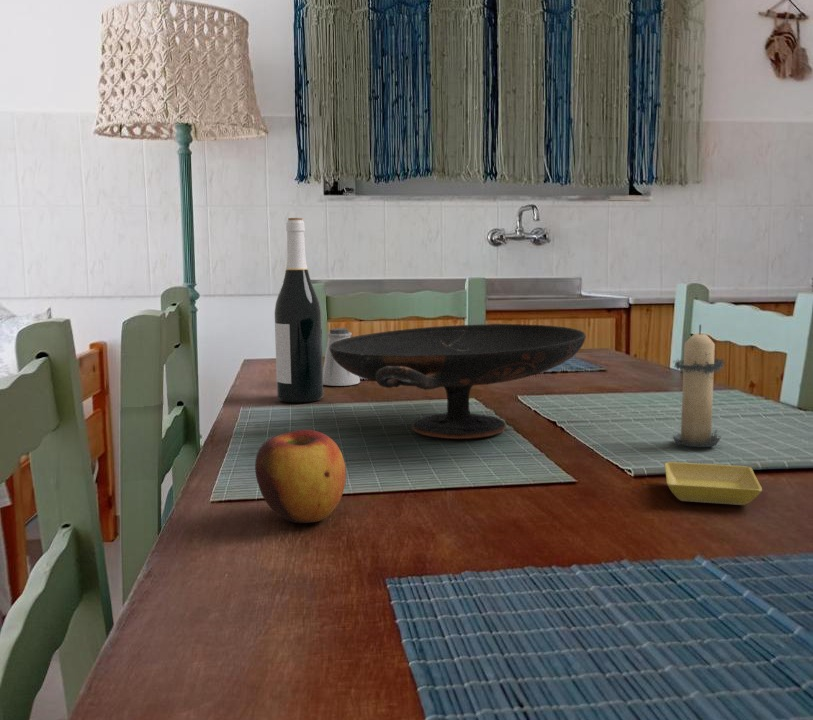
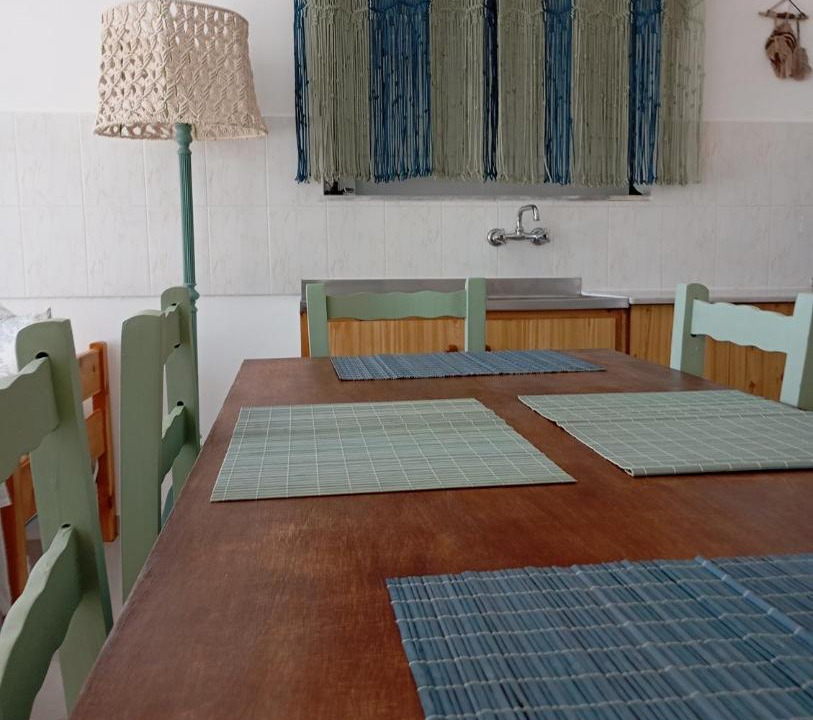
- apple (301, 476)
- decorative bowl (456, 380)
- saltshaker (333, 358)
- saucer (710, 484)
- wine bottle (297, 309)
- candle (697, 385)
